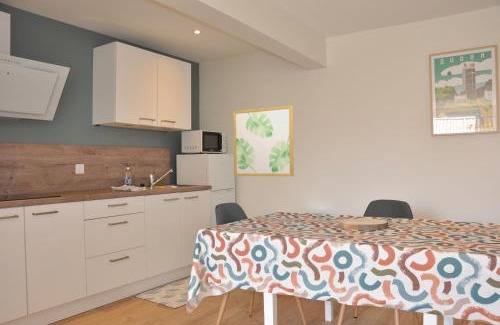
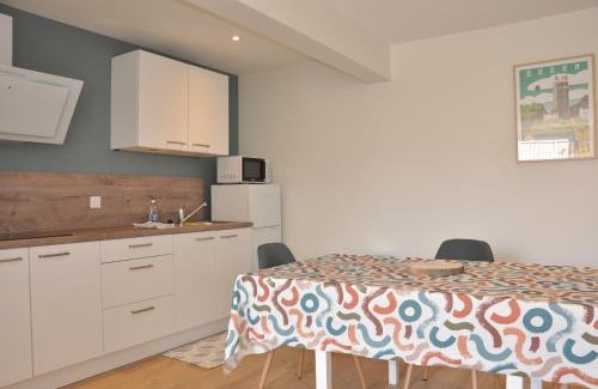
- wall art (262, 142)
